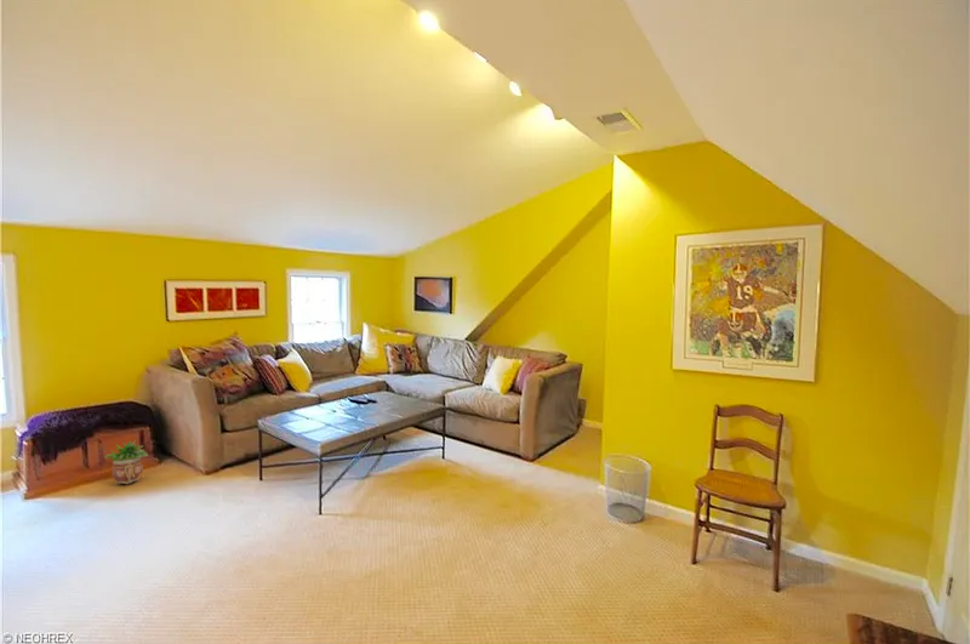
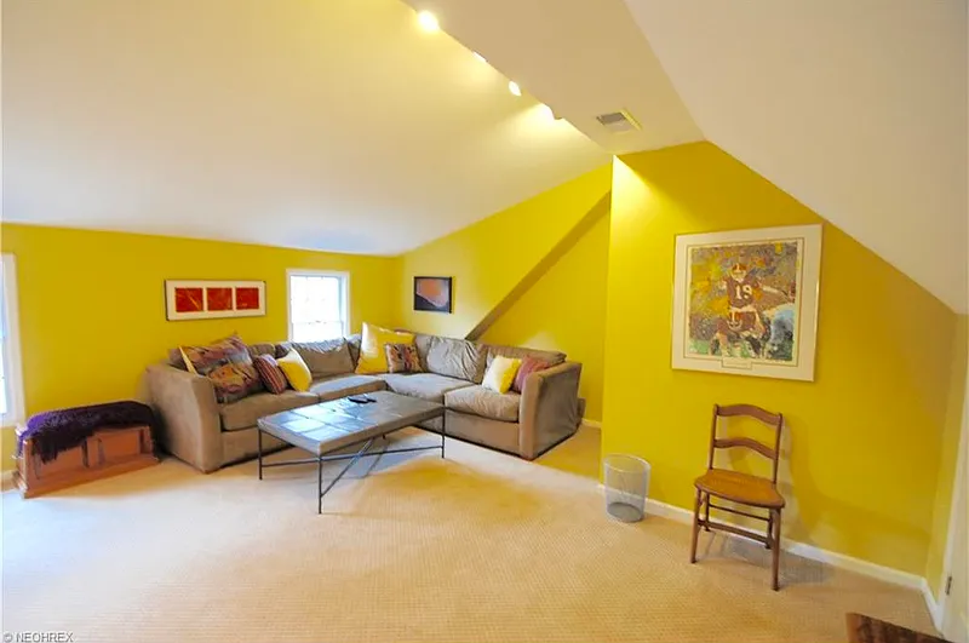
- potted plant (126, 461)
